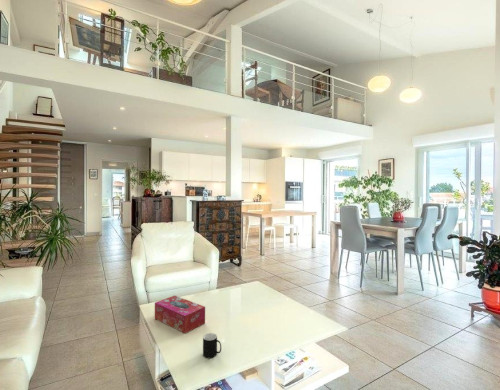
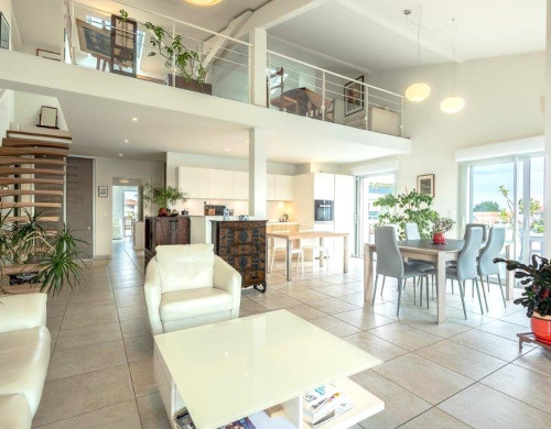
- cup (212, 346)
- tissue box (179, 312)
